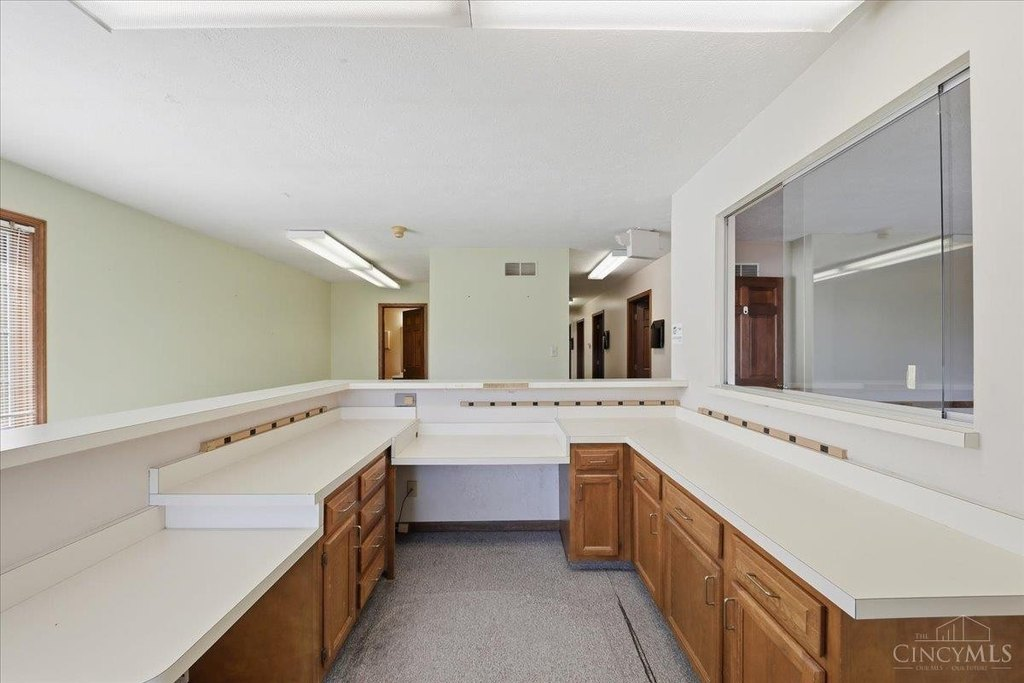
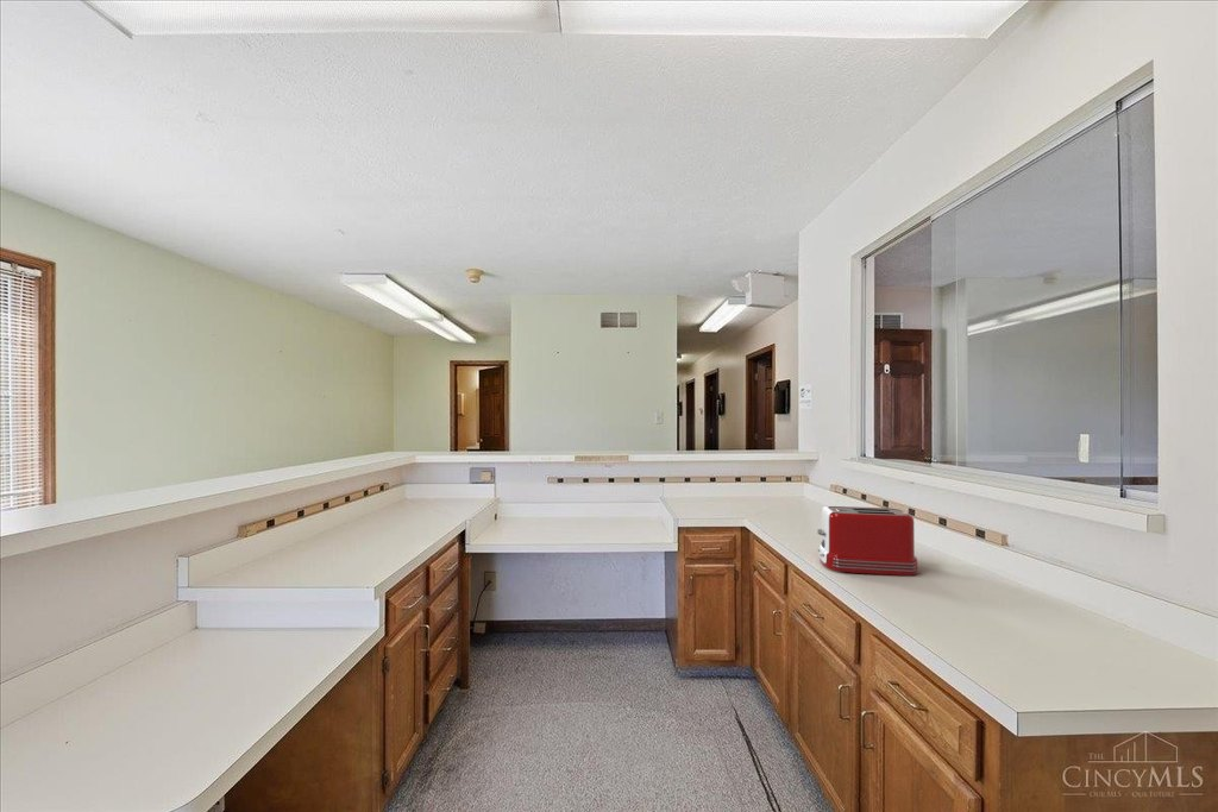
+ toaster (866, 537)
